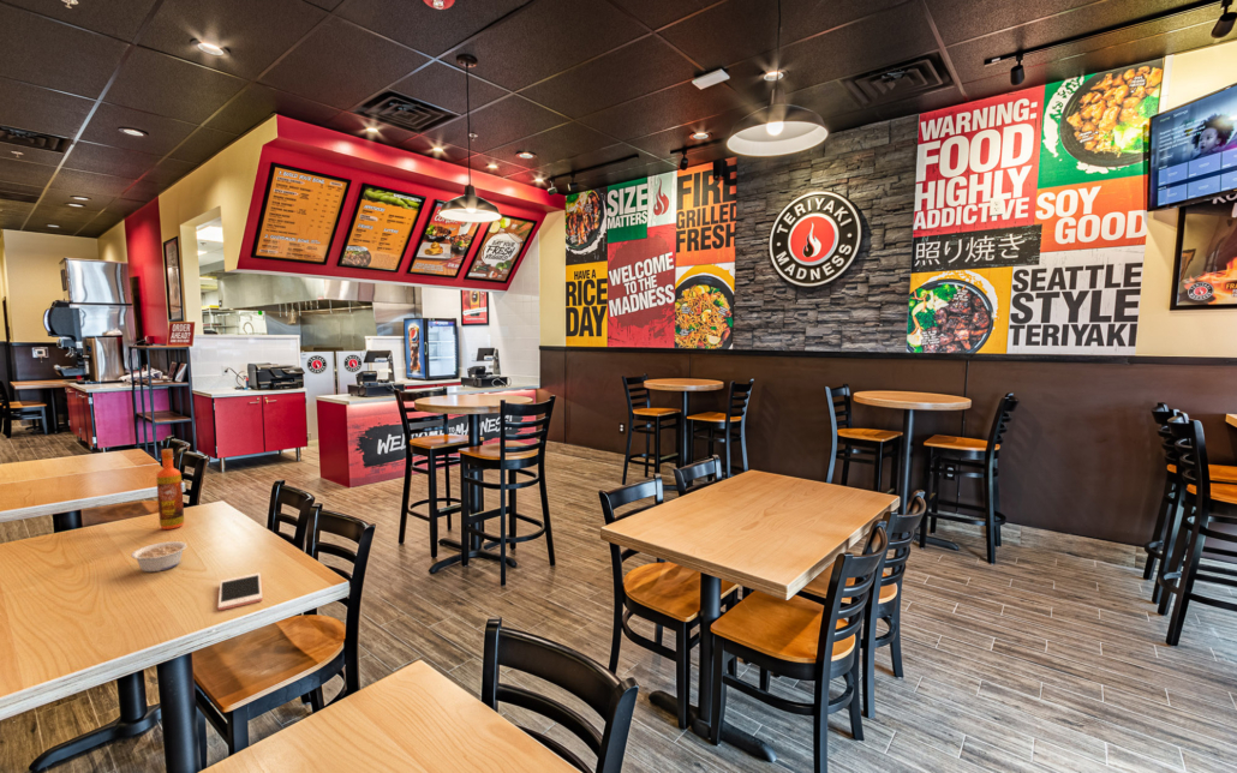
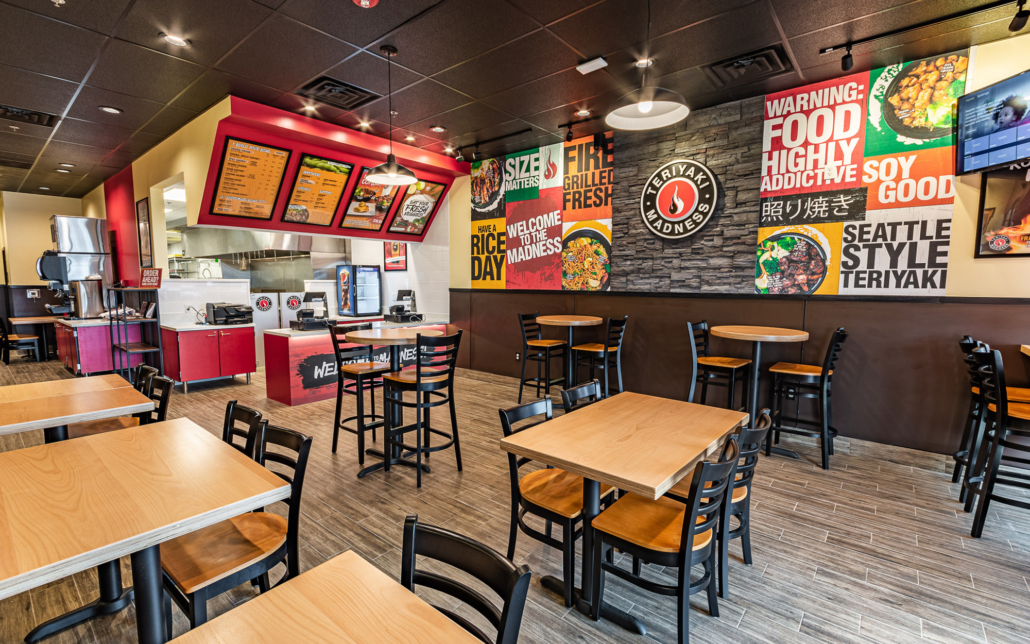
- cell phone (240, 589)
- legume (160, 556)
- hot sauce (169, 487)
